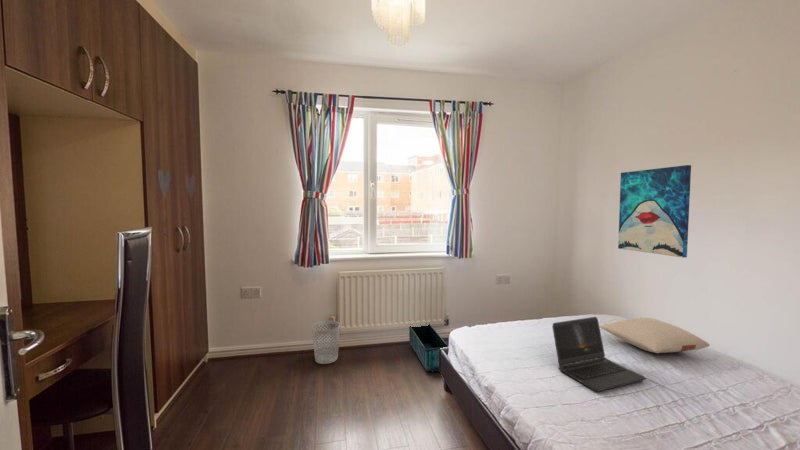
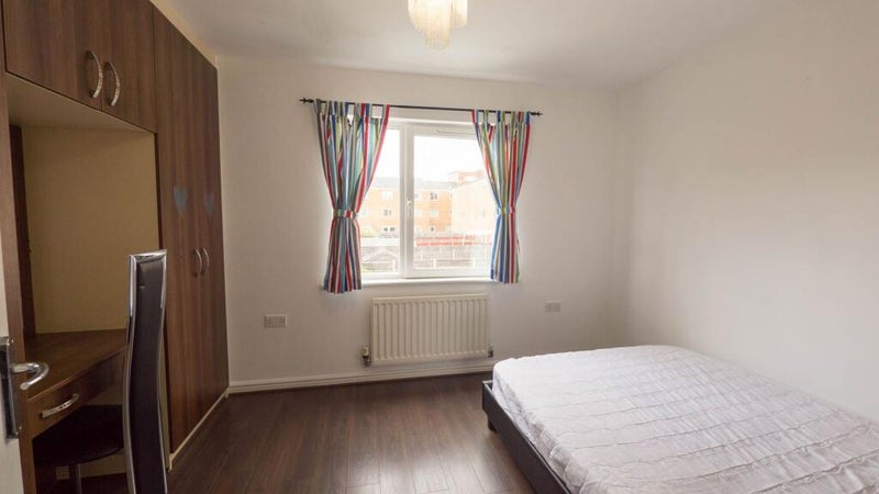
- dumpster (427, 346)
- laptop computer (597, 351)
- wastebasket (326, 342)
- wall art (650, 211)
- pillow (649, 334)
